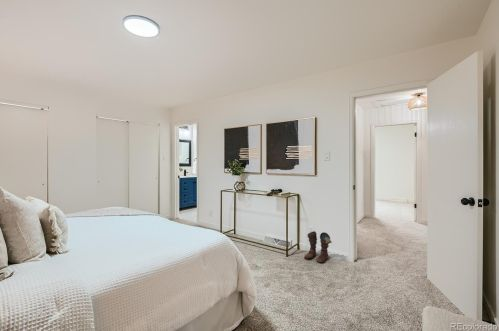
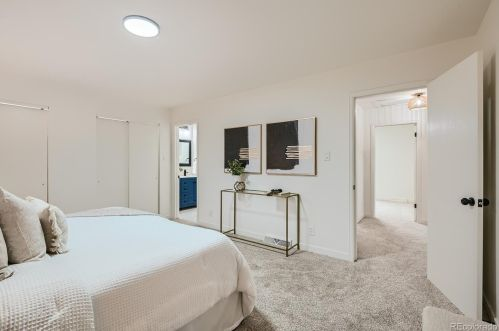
- boots (321, 245)
